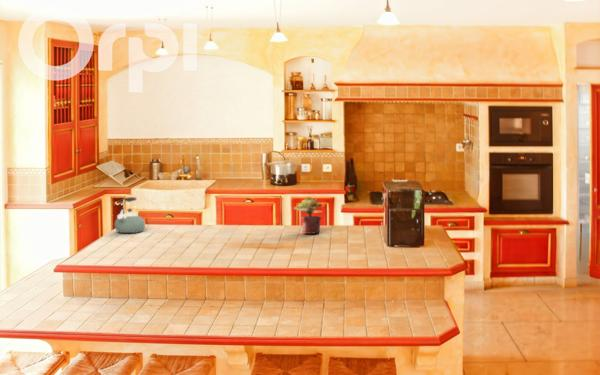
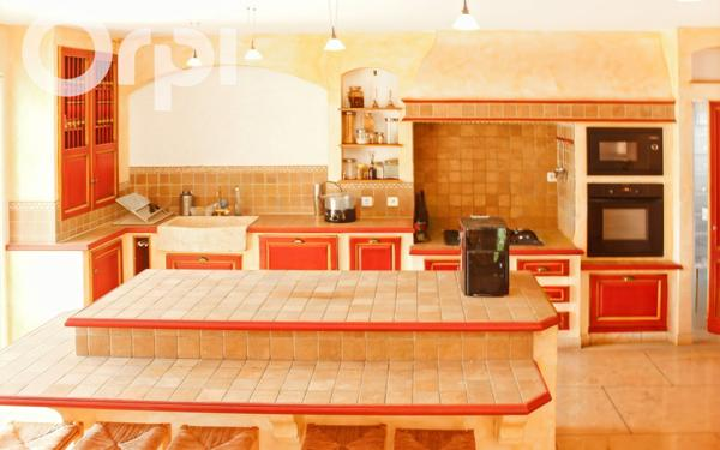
- potted plant (308, 214)
- kettle (128, 214)
